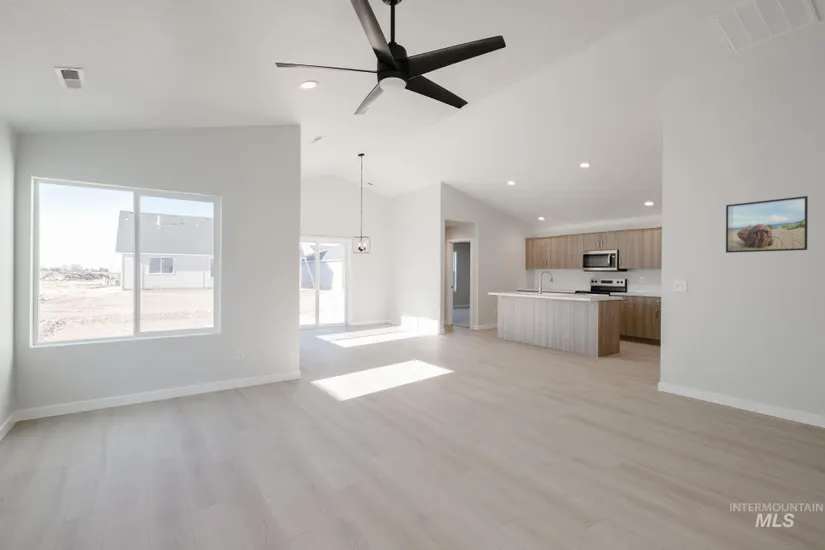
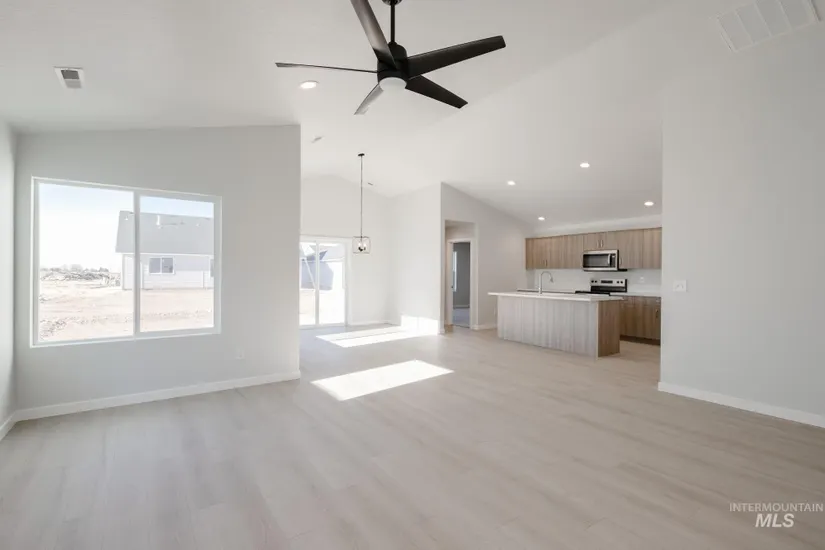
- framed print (764, 226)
